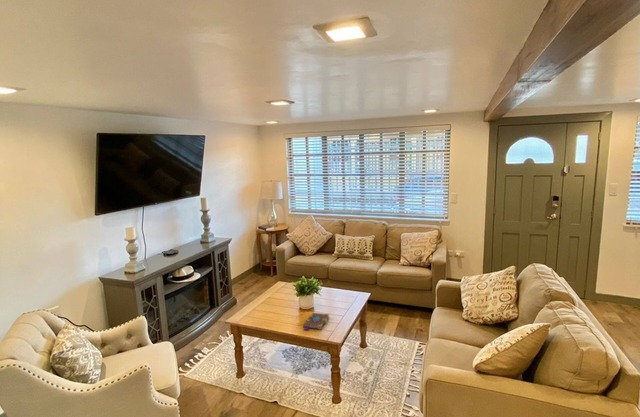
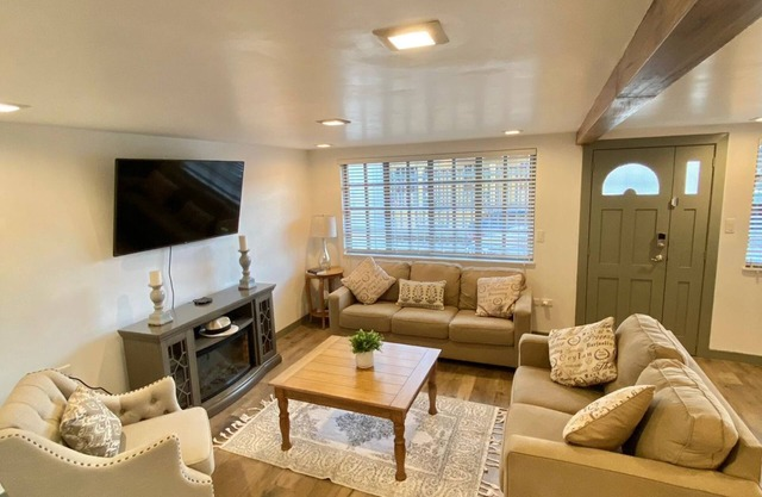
- book (316, 321)
